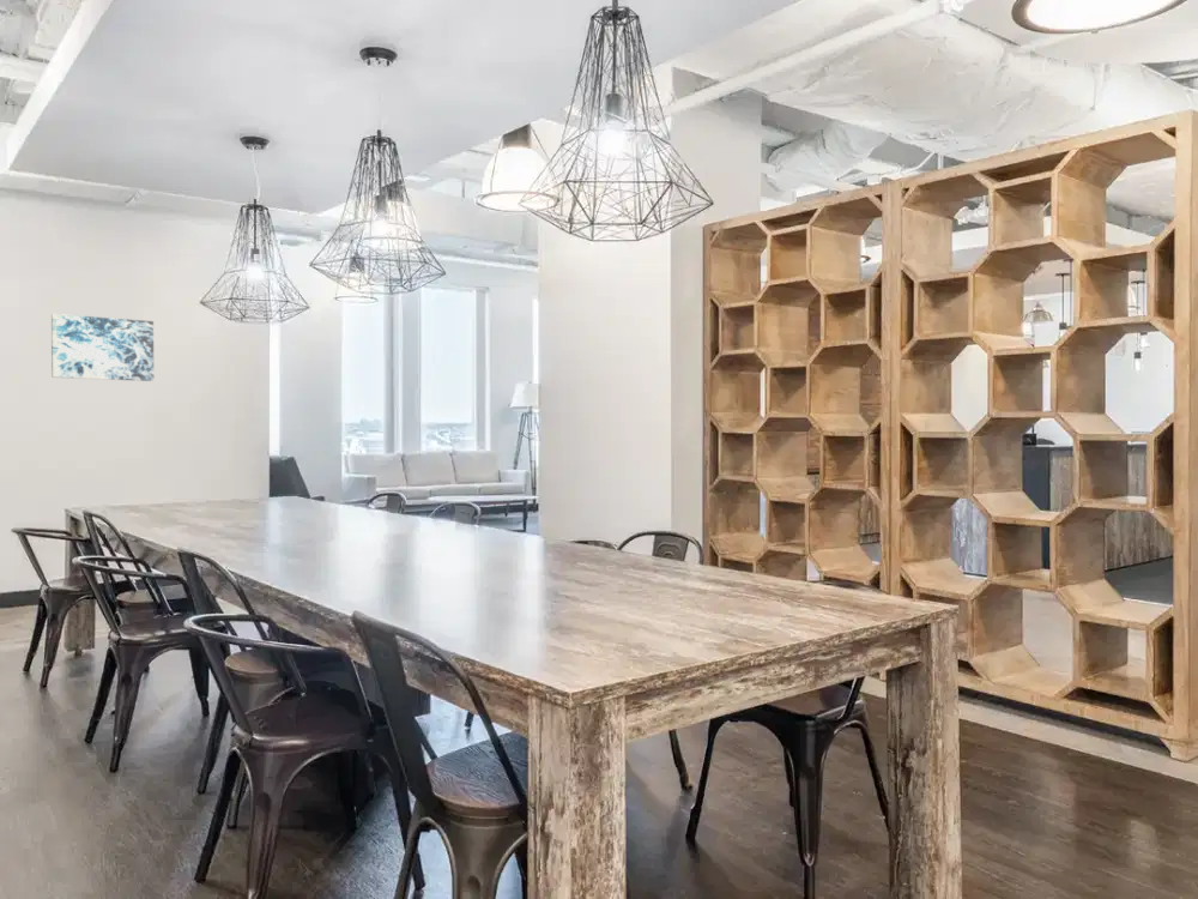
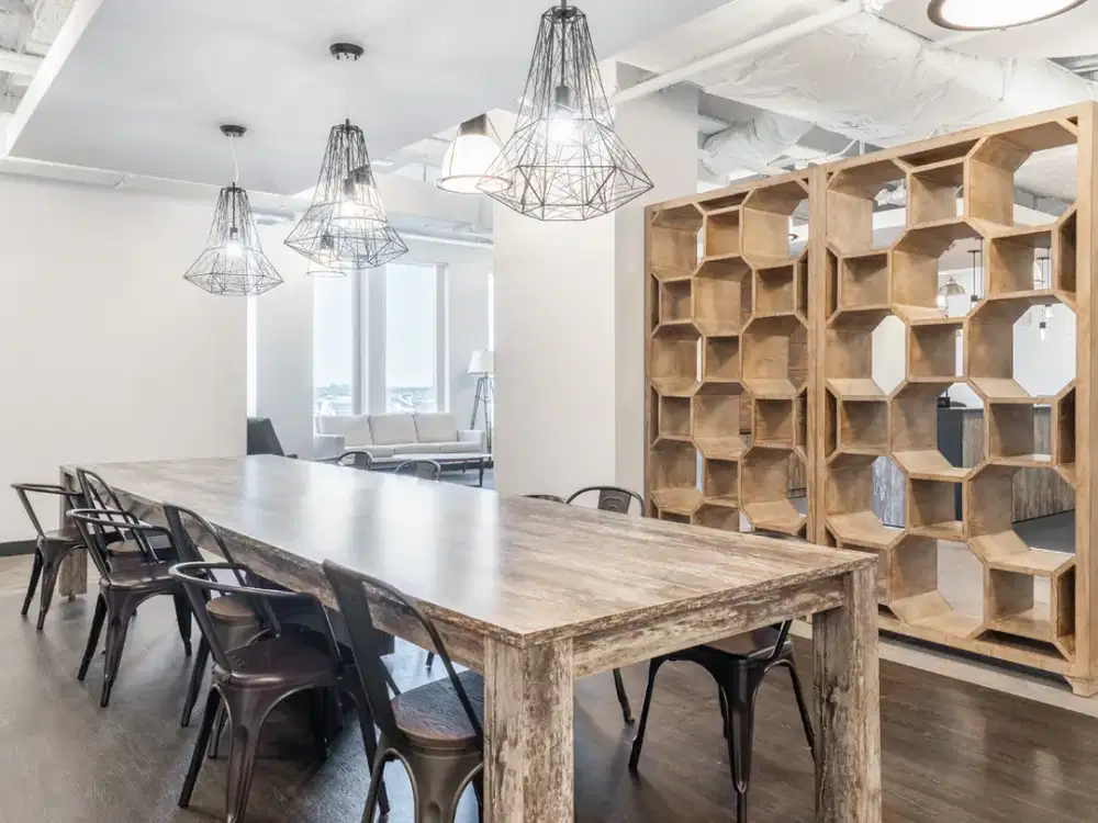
- wall art (103, 348)
